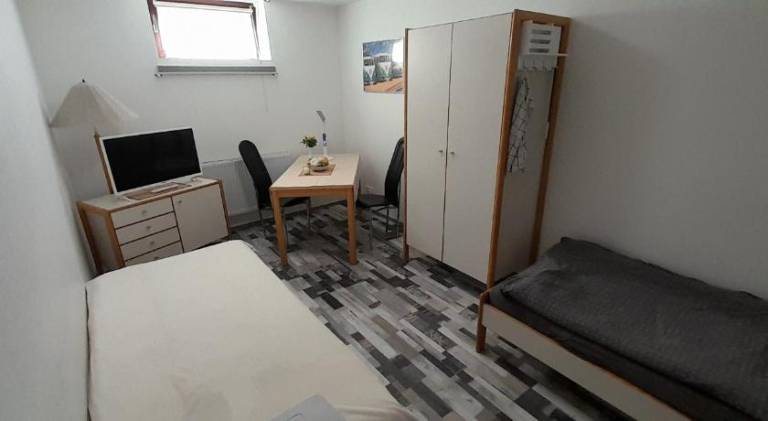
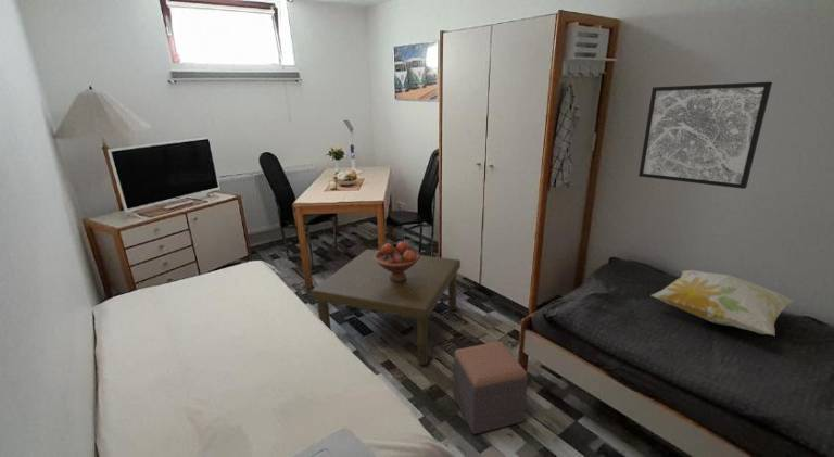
+ footstool (488, 383)
+ wall art (697, 135)
+ fruit bowl (396, 262)
+ decorative pillow (720, 297)
+ coffee table (392, 300)
